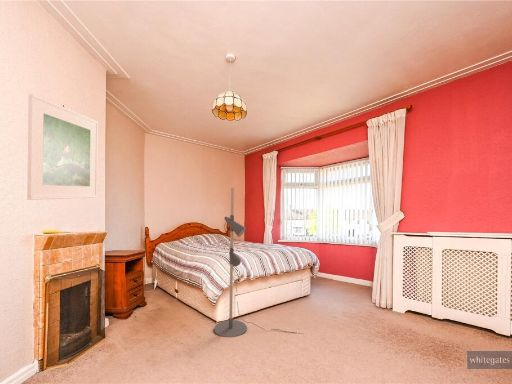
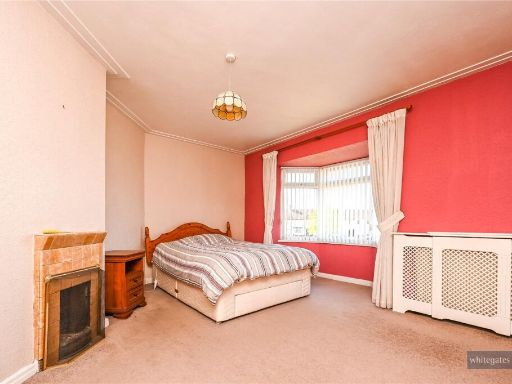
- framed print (68, 154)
- floor lamp (240, 259)
